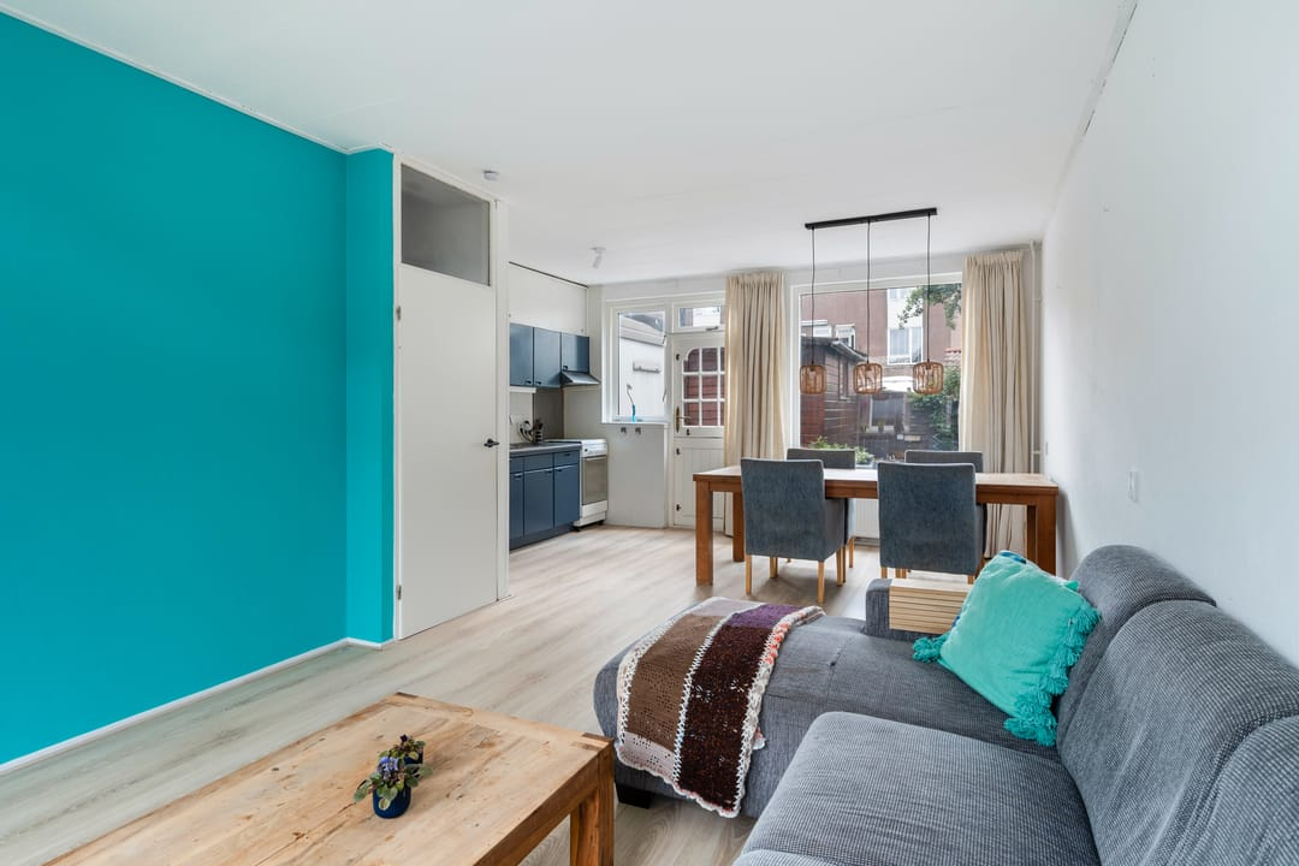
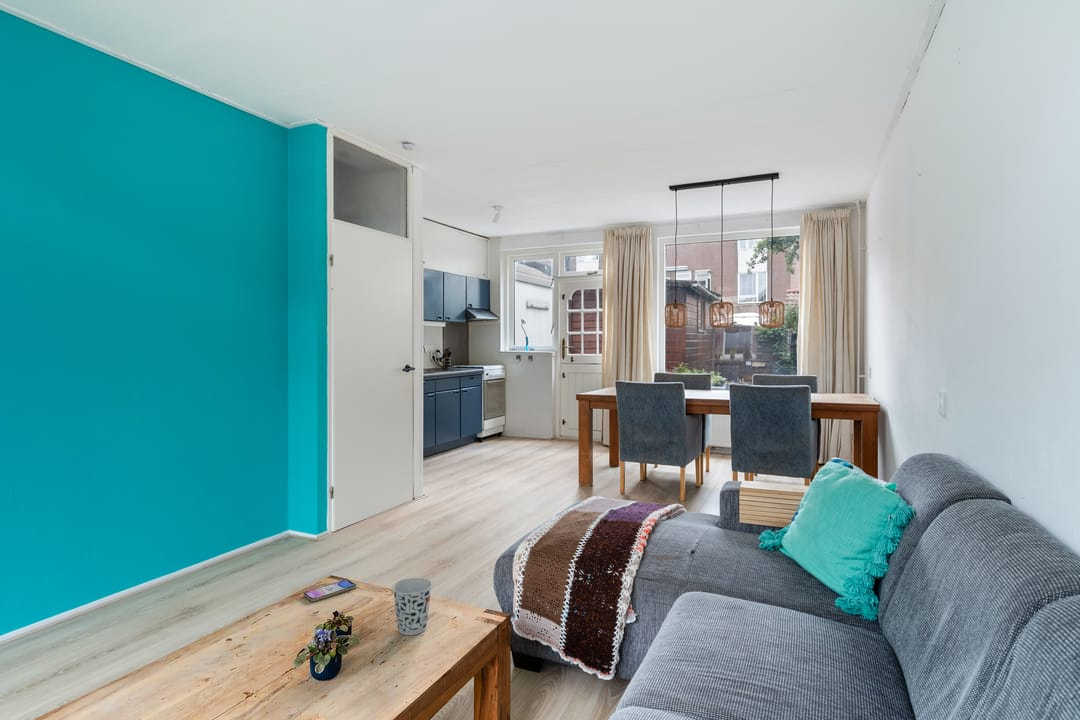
+ smartphone (330, 590)
+ cup (412, 606)
